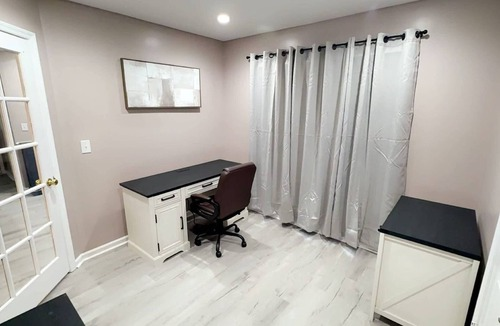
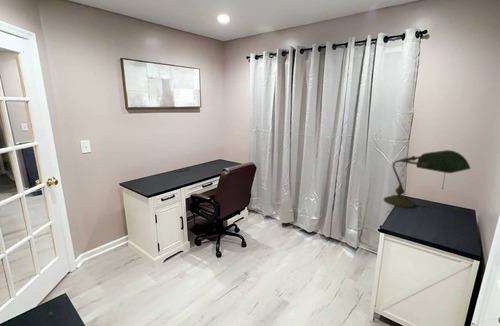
+ desk lamp (422, 168)
